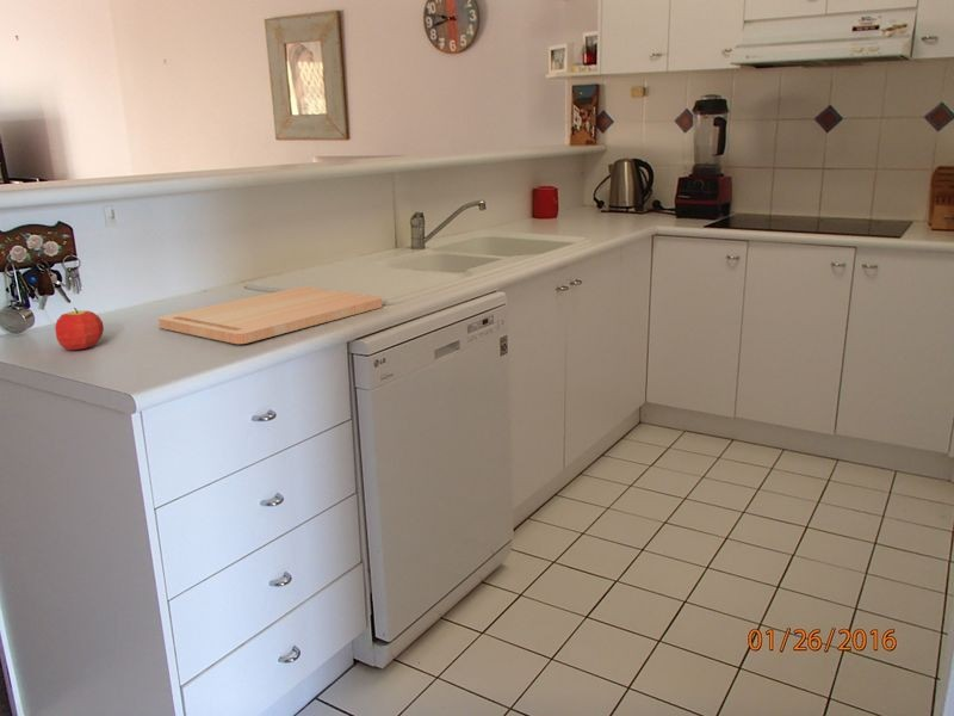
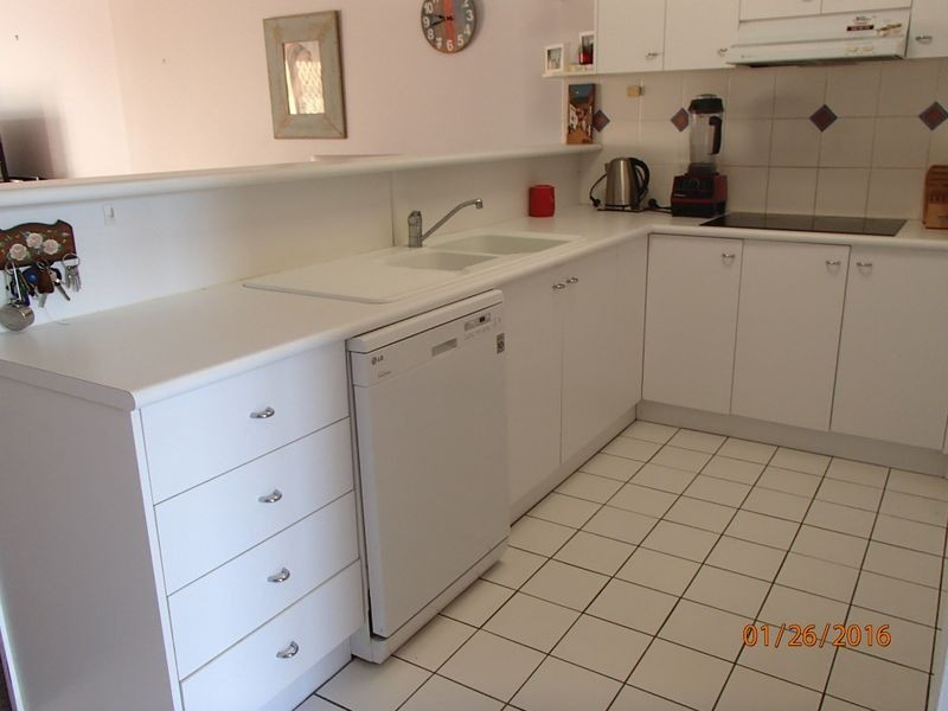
- cutting board (275, 311)
- fruit (78, 327)
